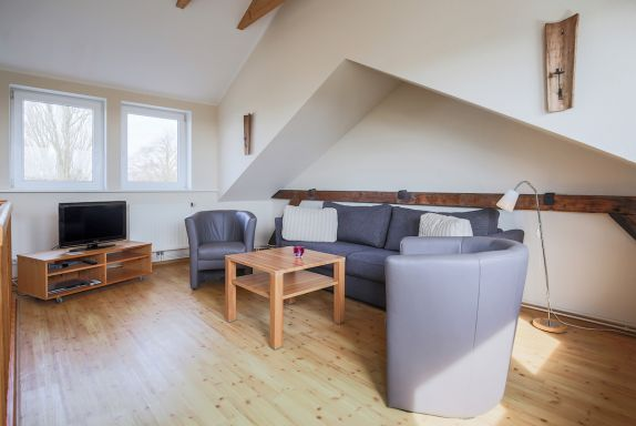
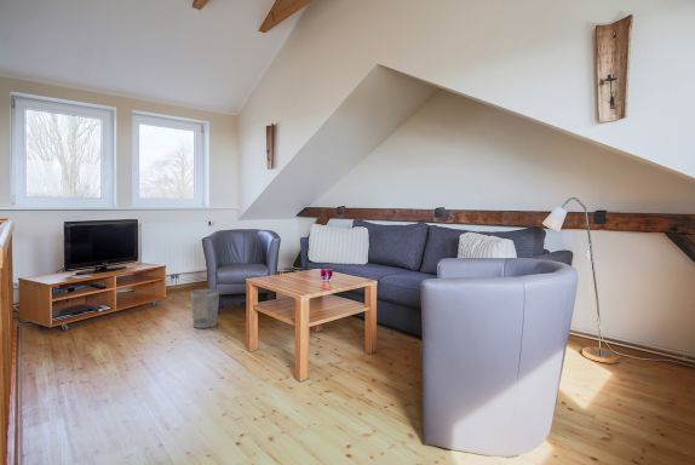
+ wastebasket (205, 308)
